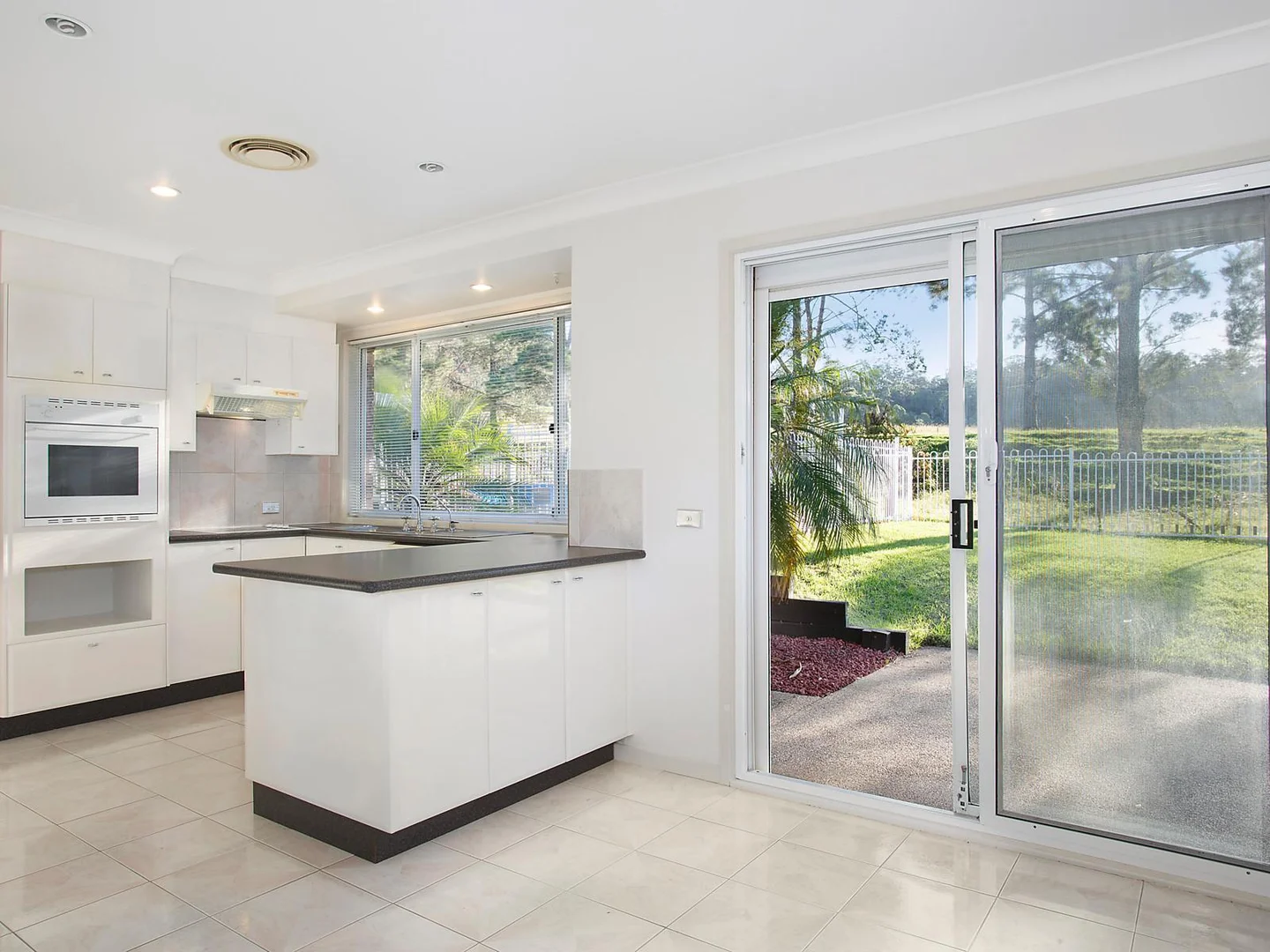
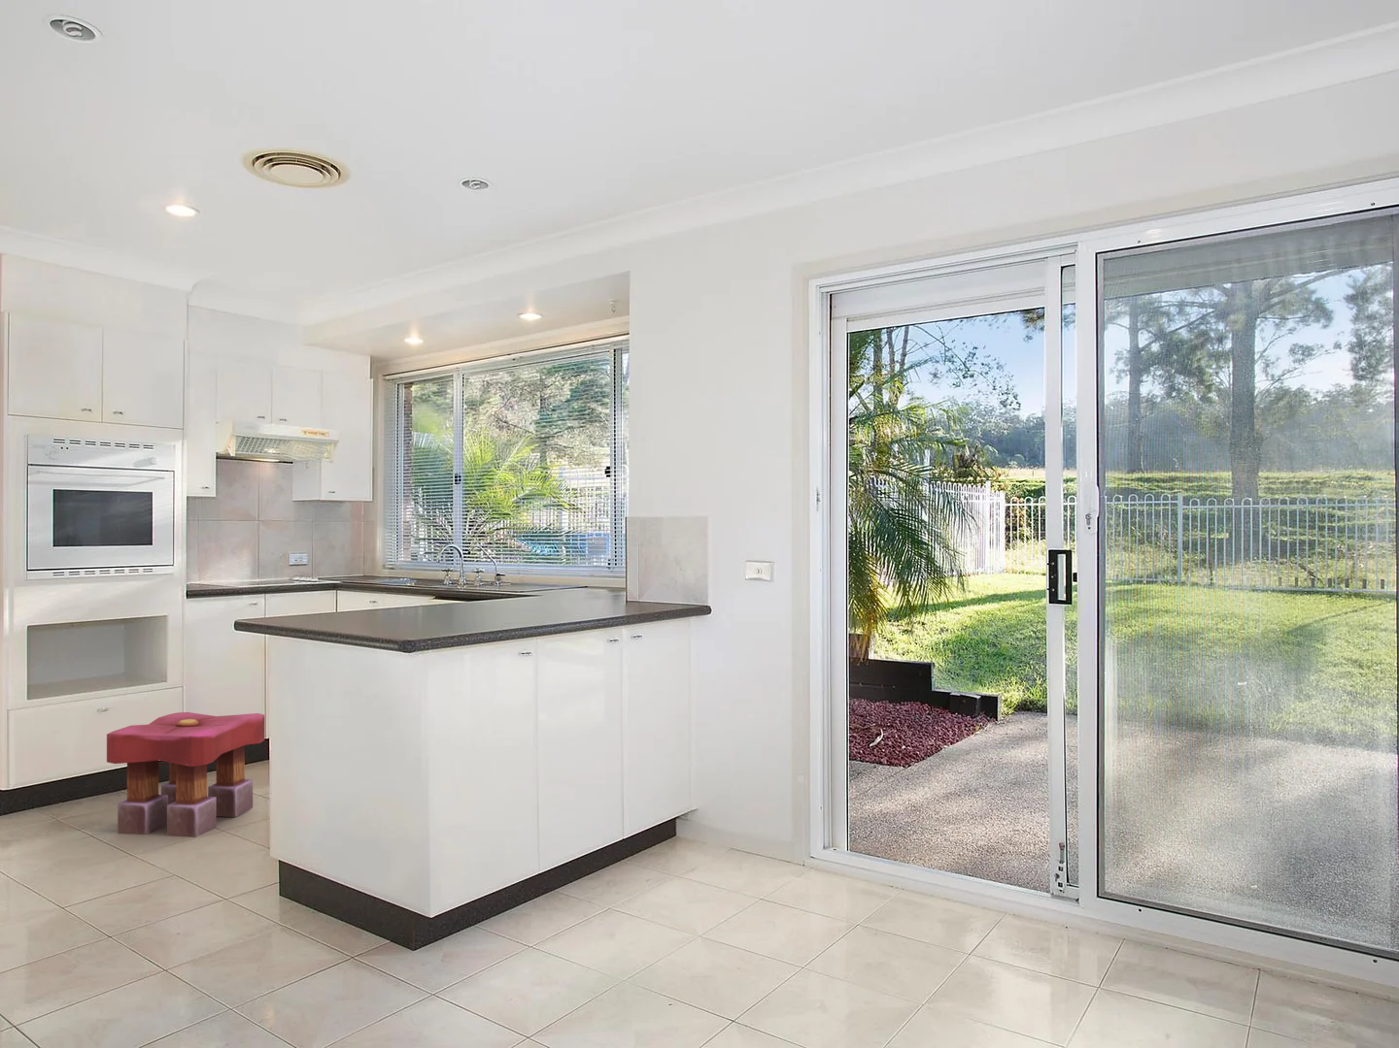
+ stool (188, 771)
